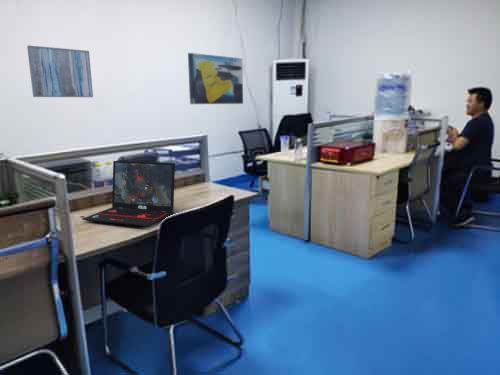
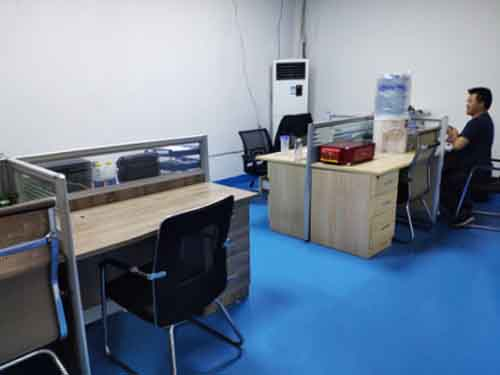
- wall art (217, 80)
- wall art (62, 73)
- laptop (129, 191)
